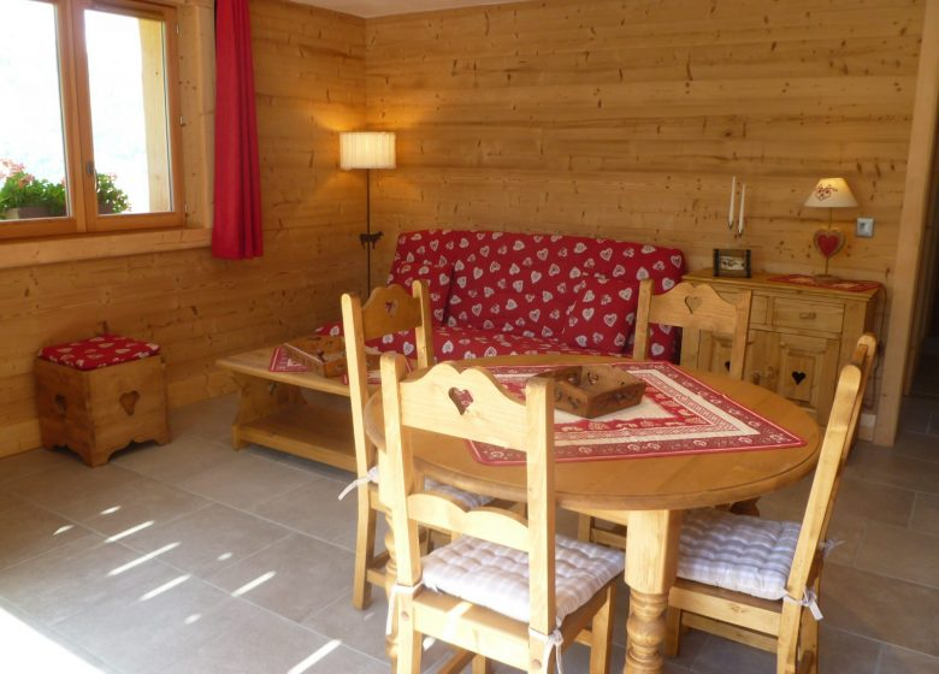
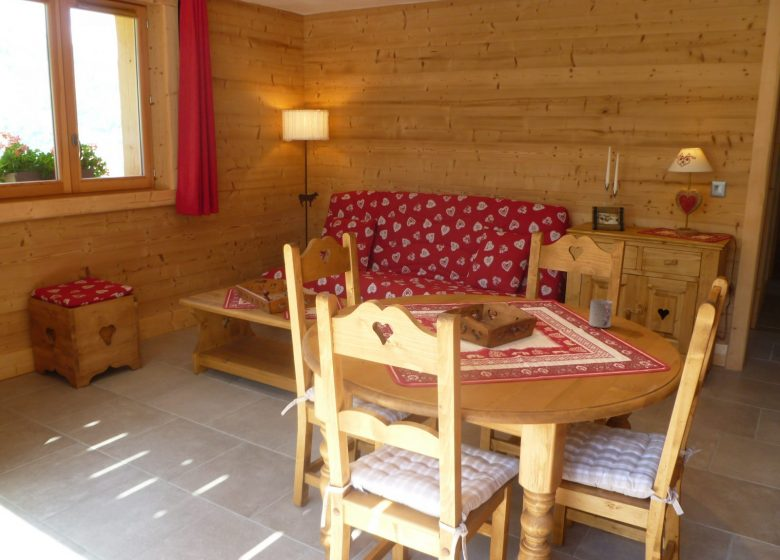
+ cup (602, 314)
